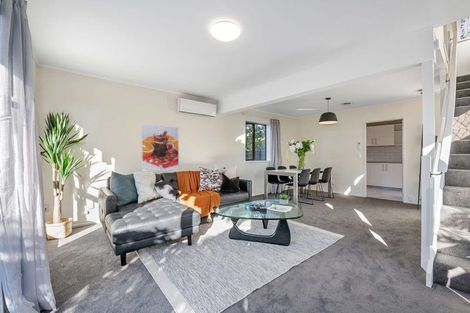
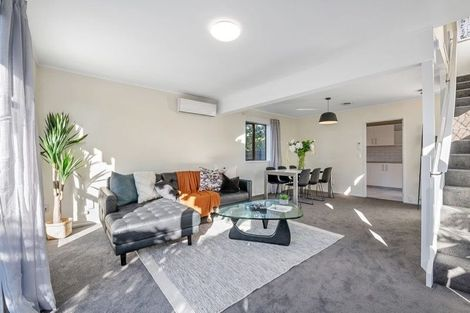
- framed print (161, 148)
